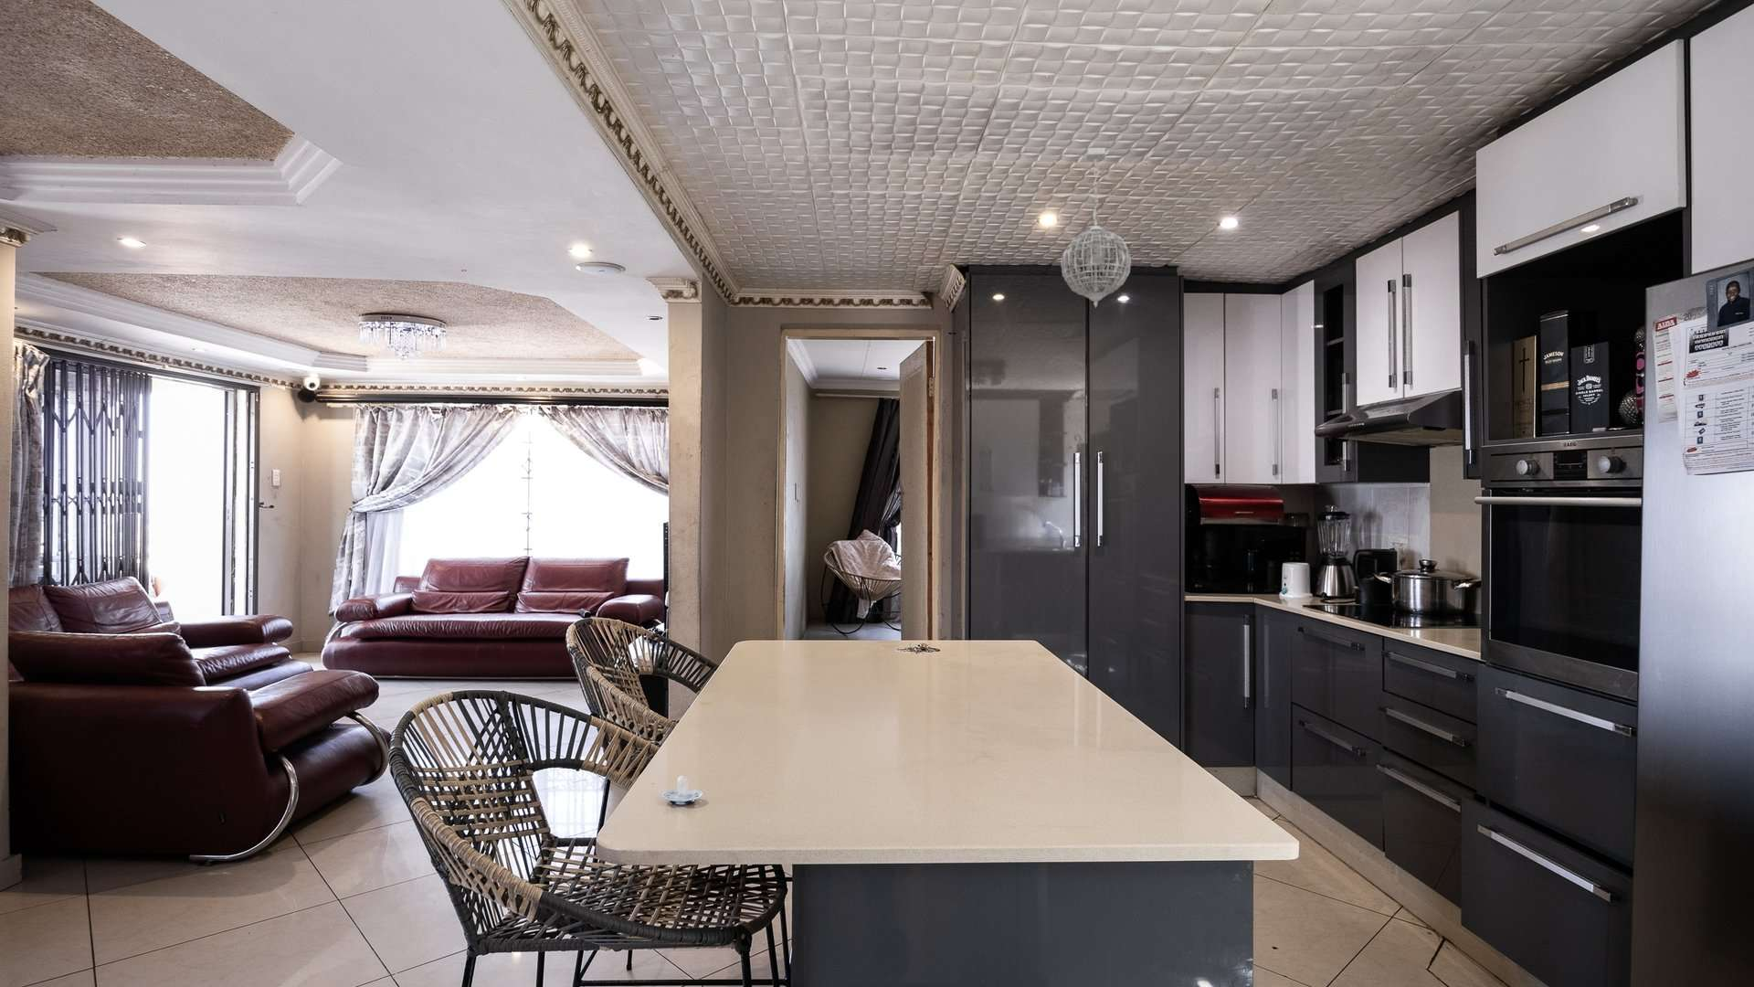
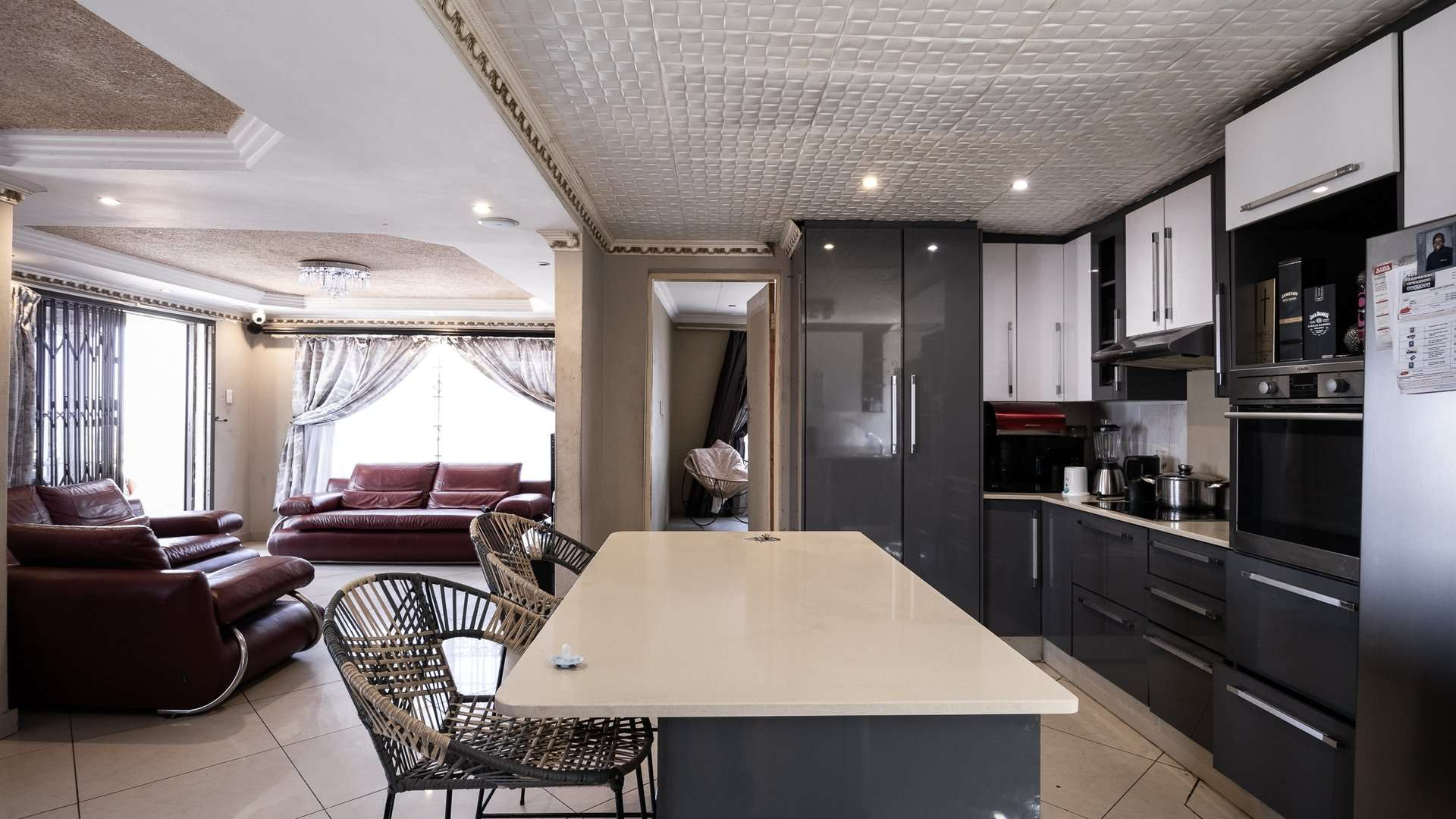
- pendant light (1095, 229)
